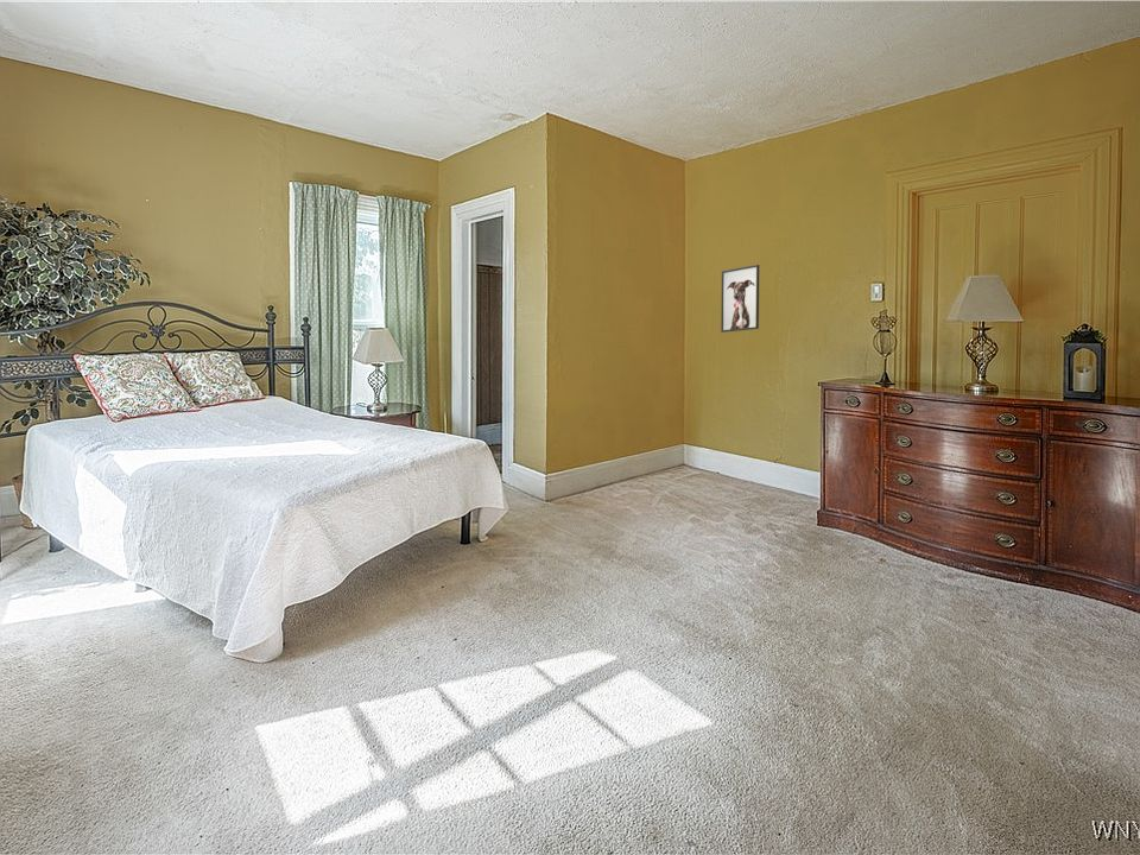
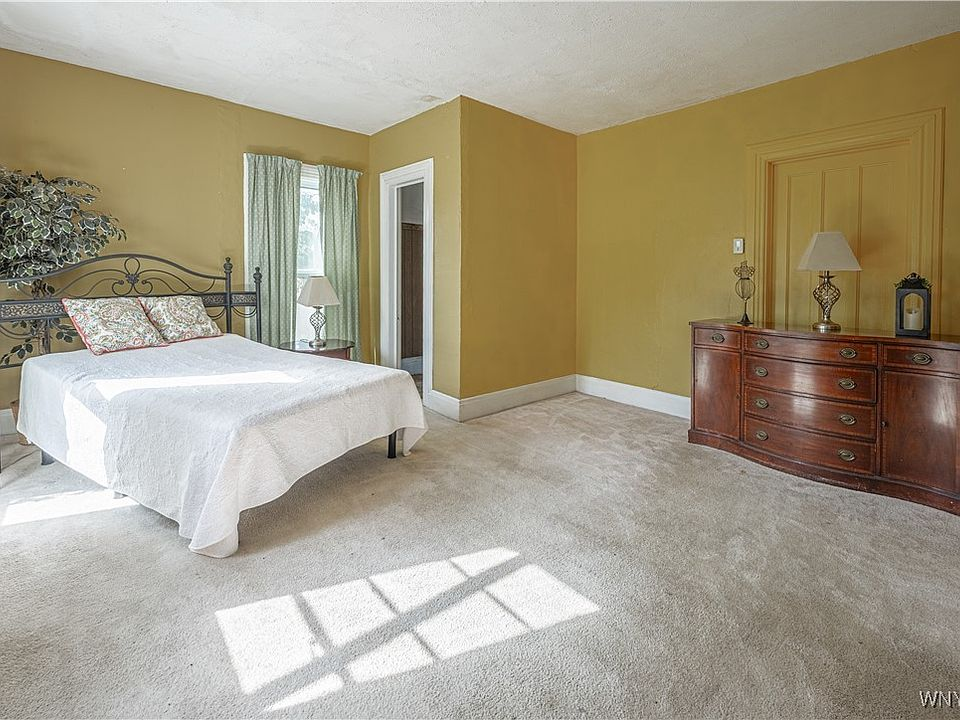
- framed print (740, 299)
